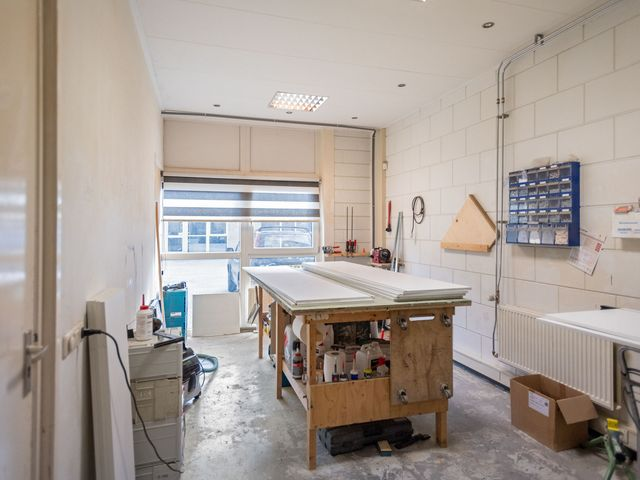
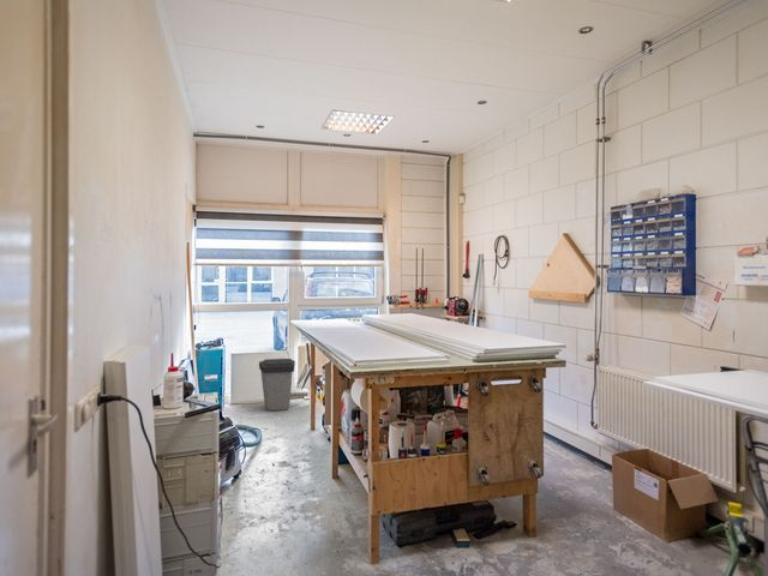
+ trash can (276, 383)
